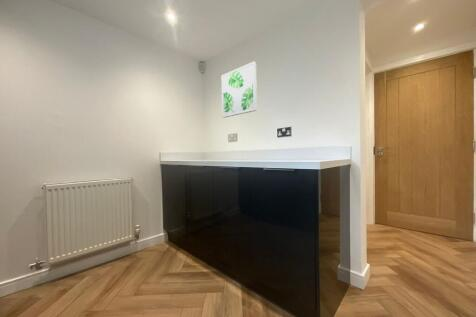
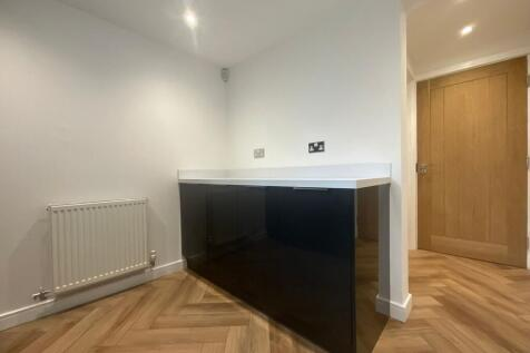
- wall art (237, 91)
